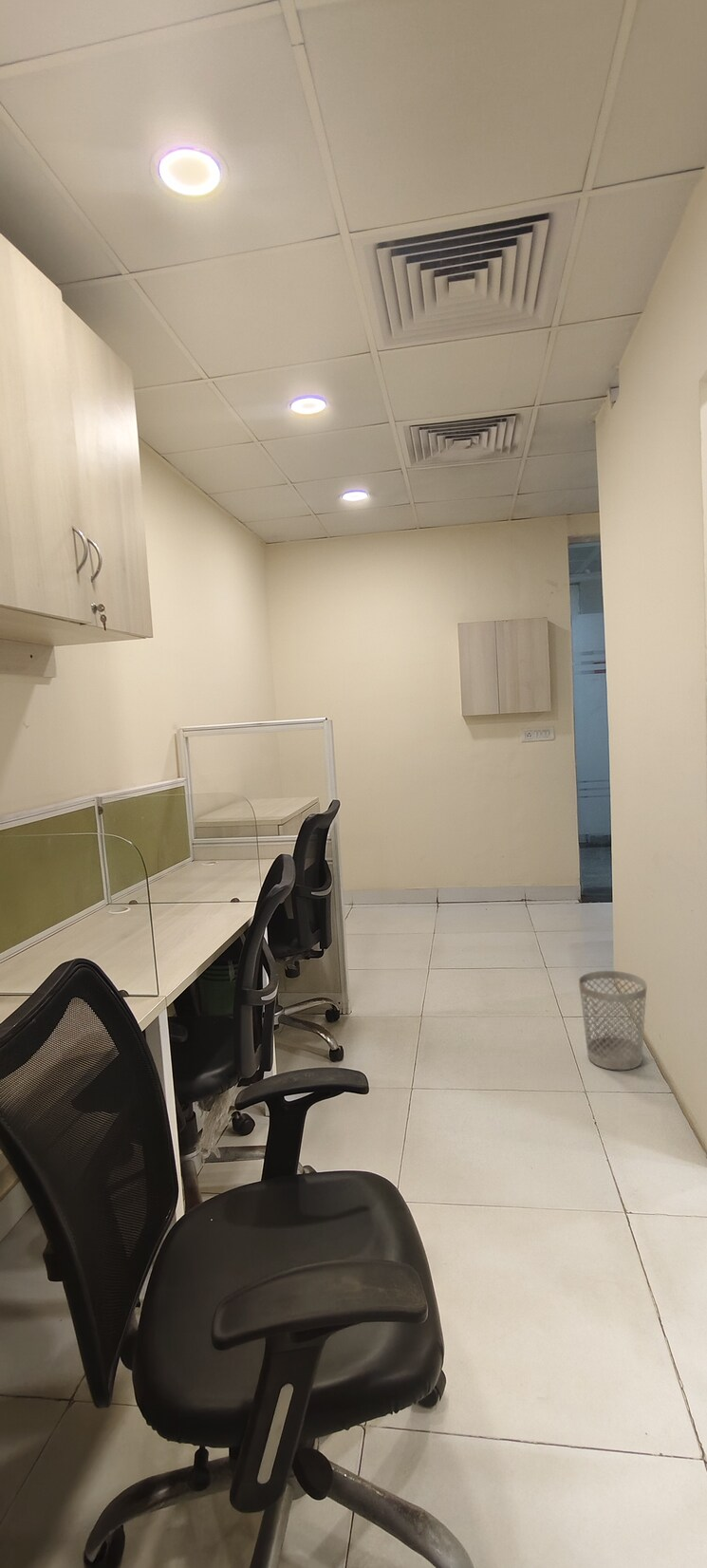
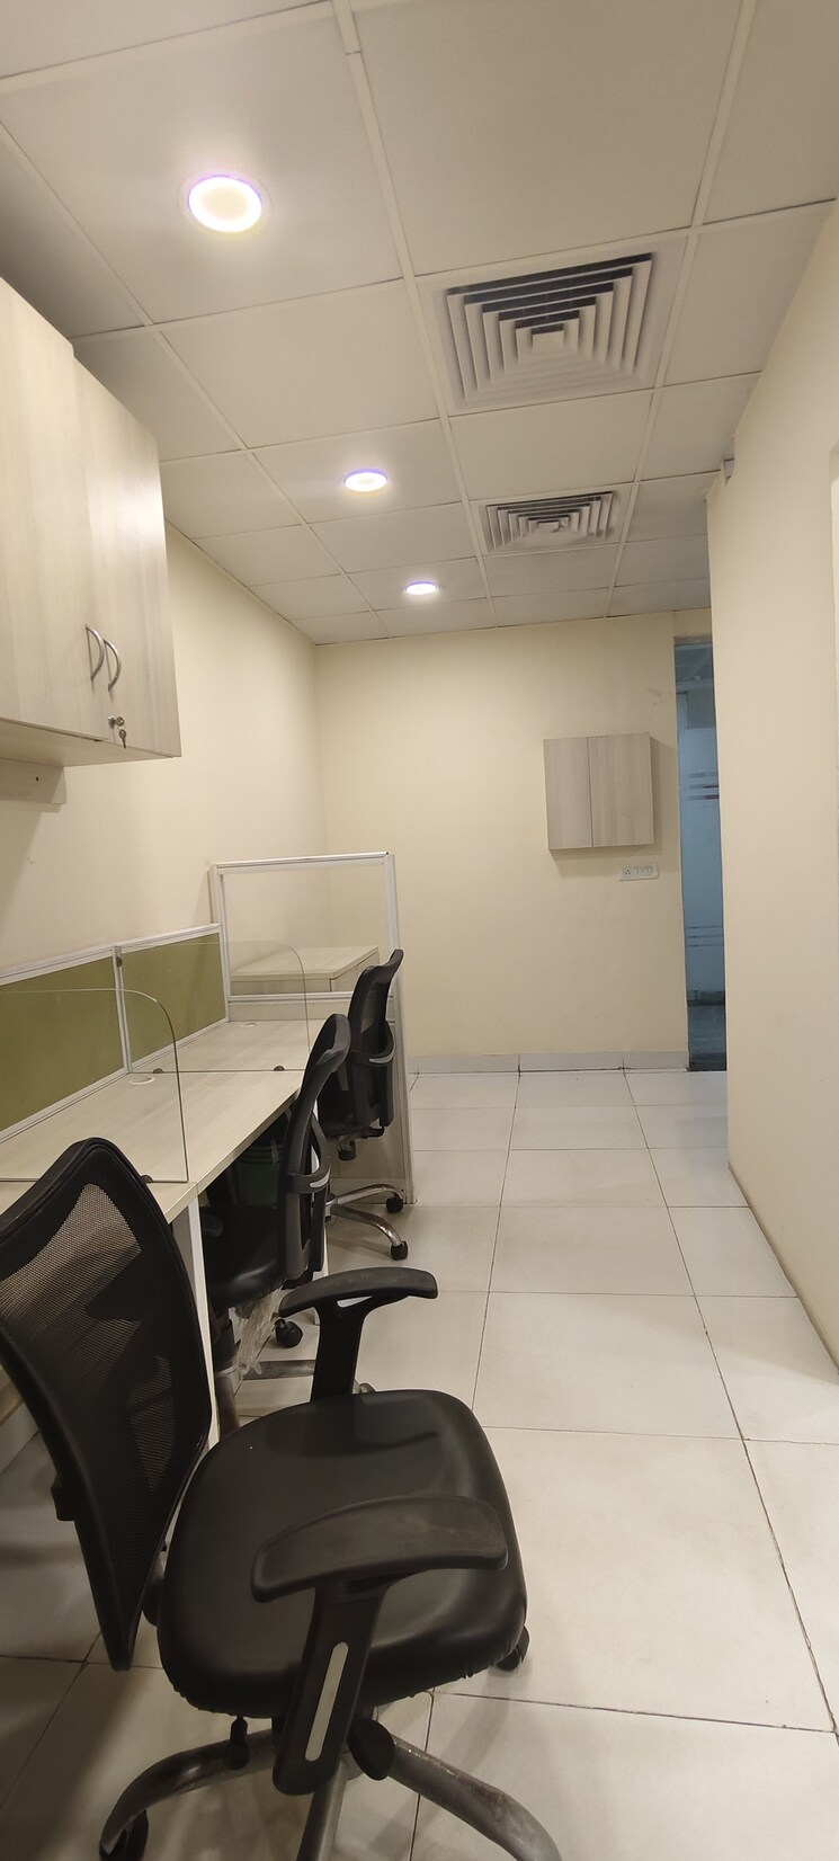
- wastebasket (613, 1020)
